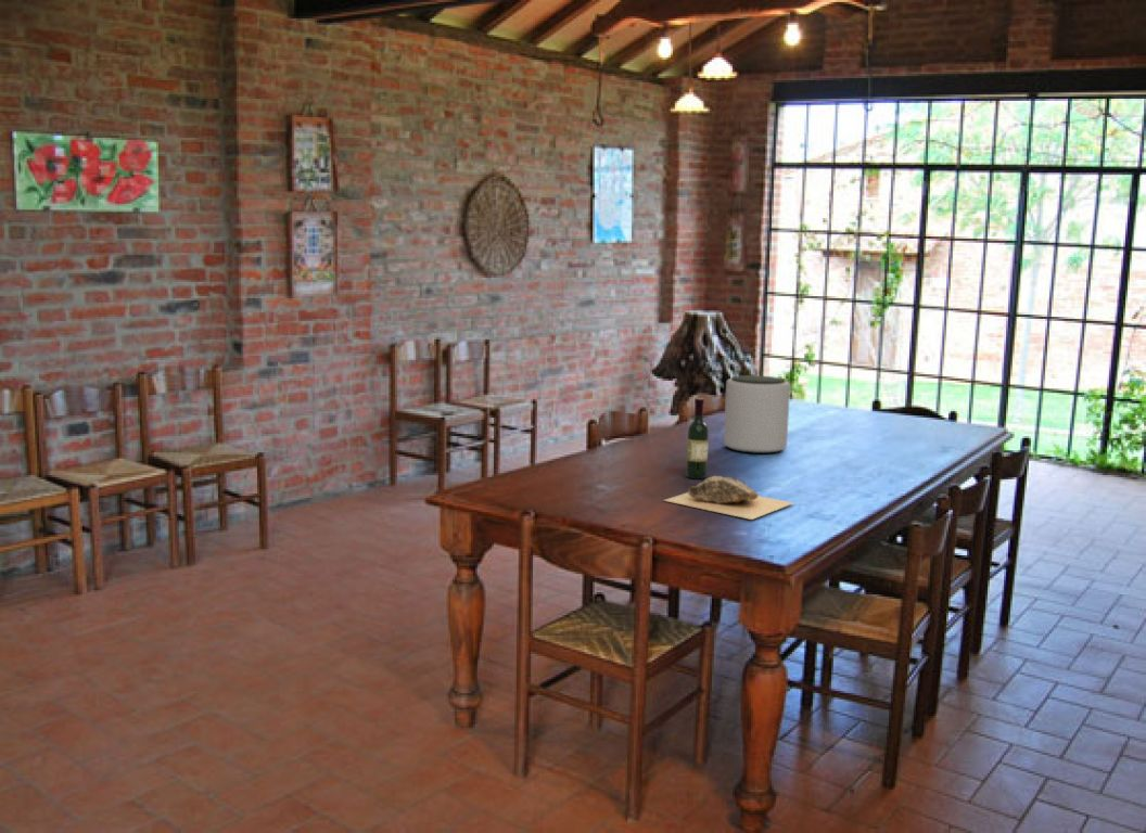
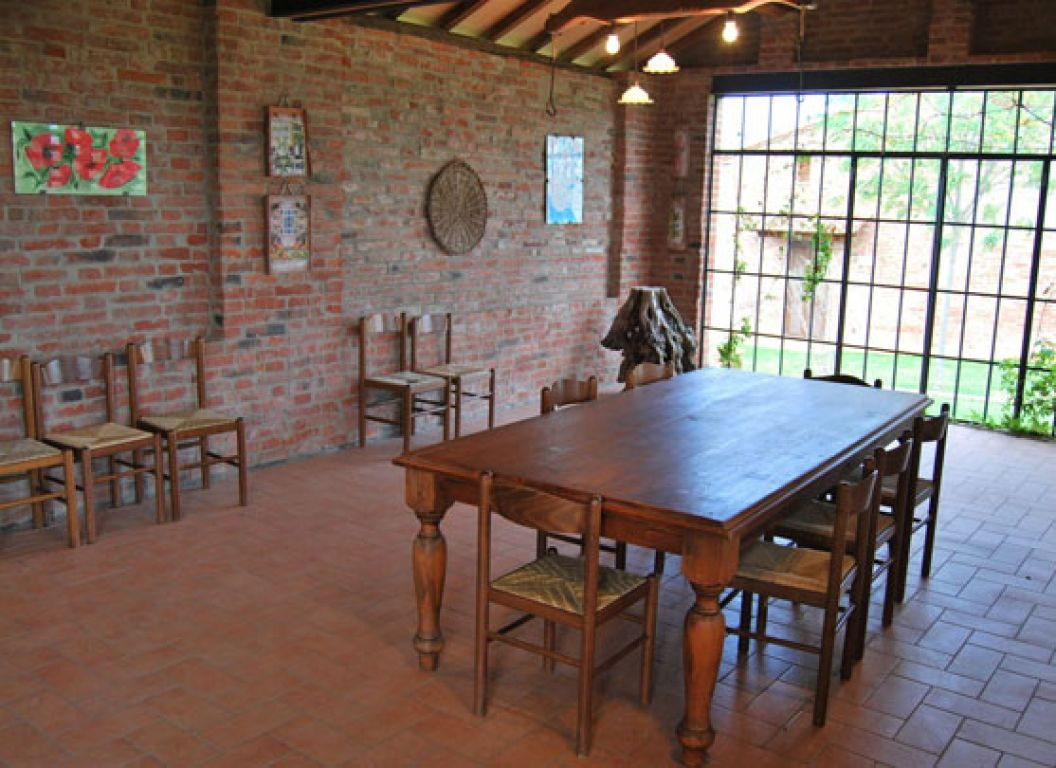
- plant pot (756, 413)
- wine bottle (698, 437)
- mineral sample (729, 489)
